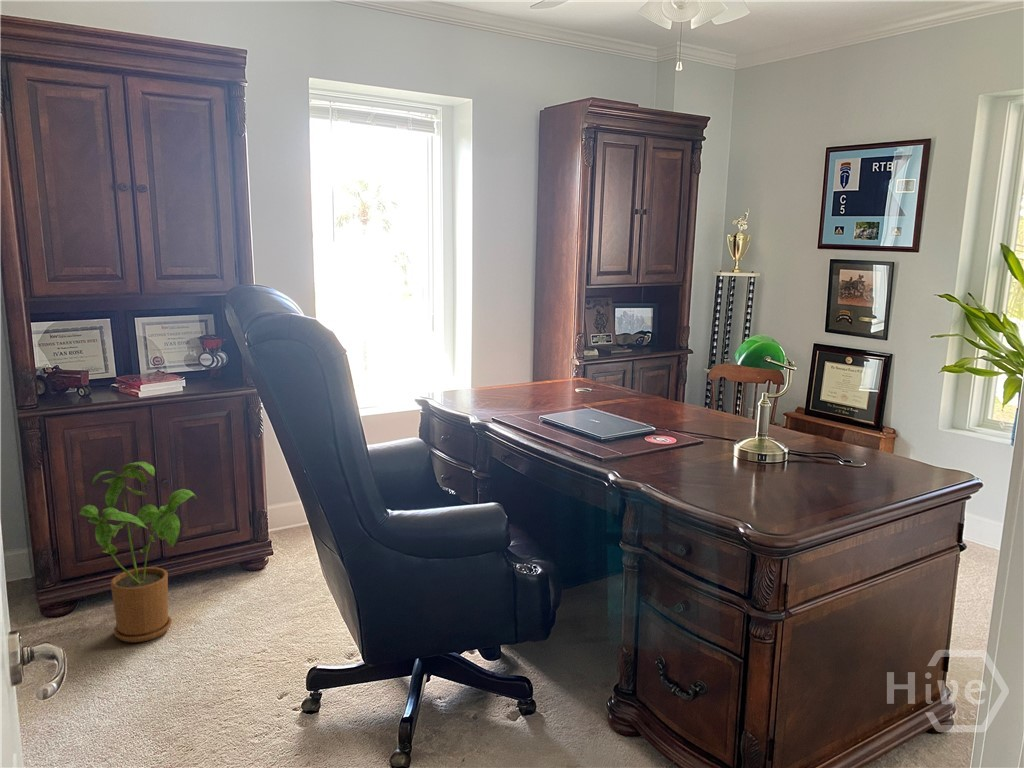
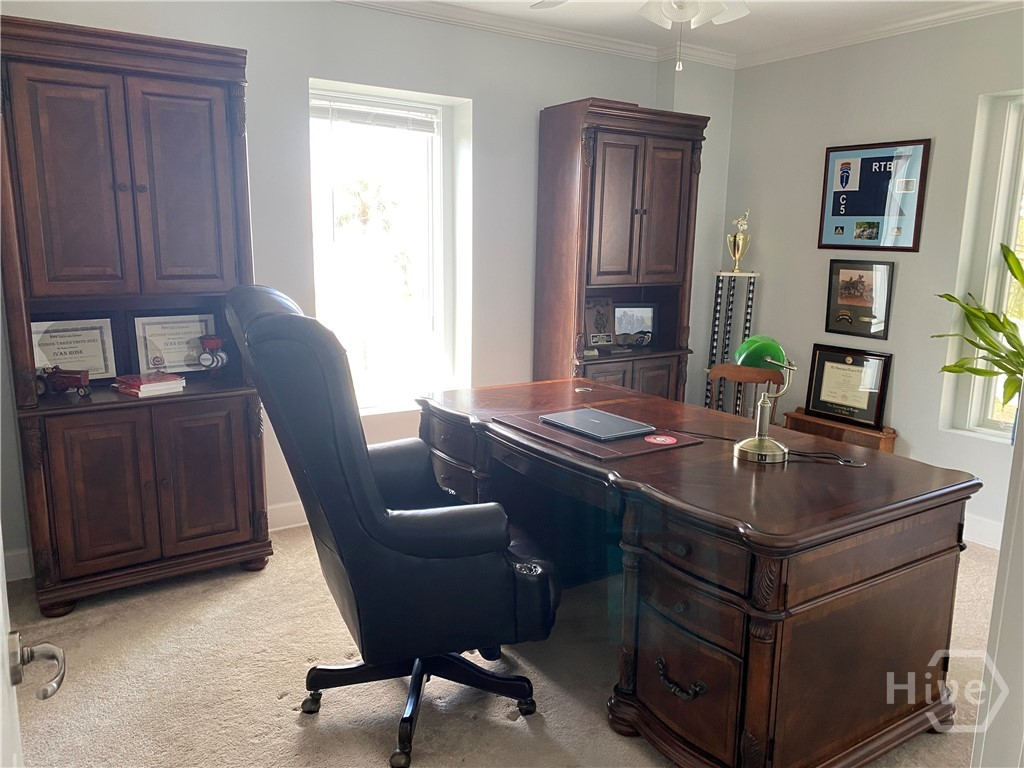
- house plant (144, 549)
